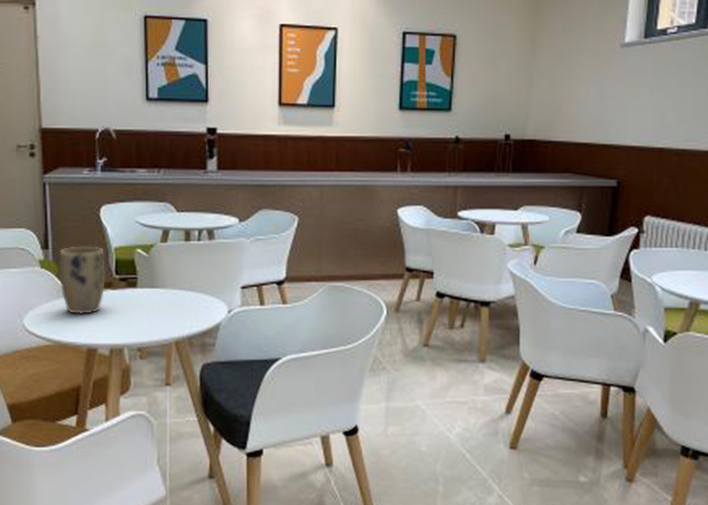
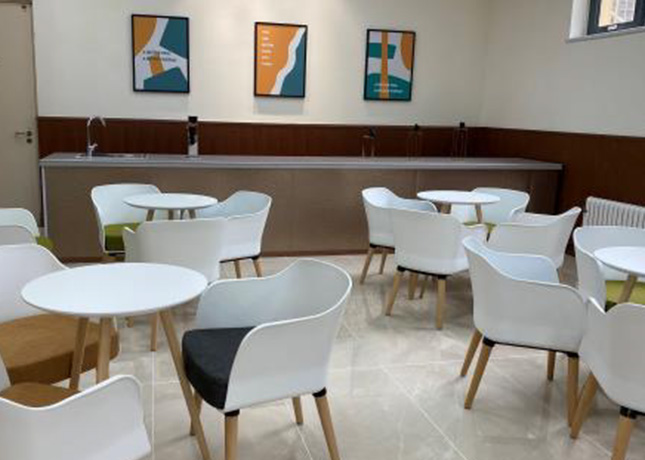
- plant pot (82, 280)
